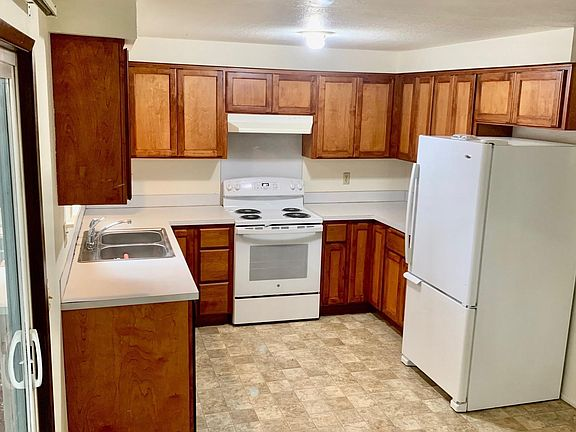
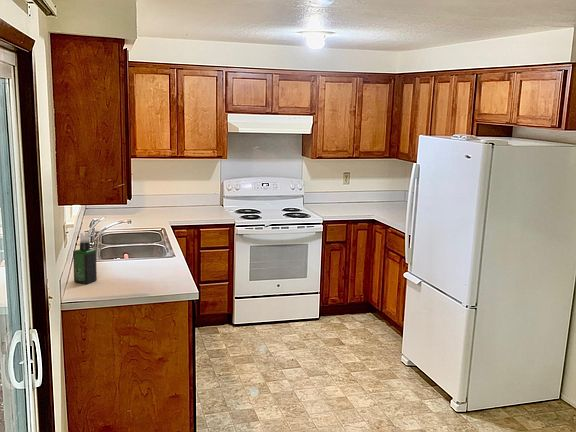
+ spray bottle (84, 257)
